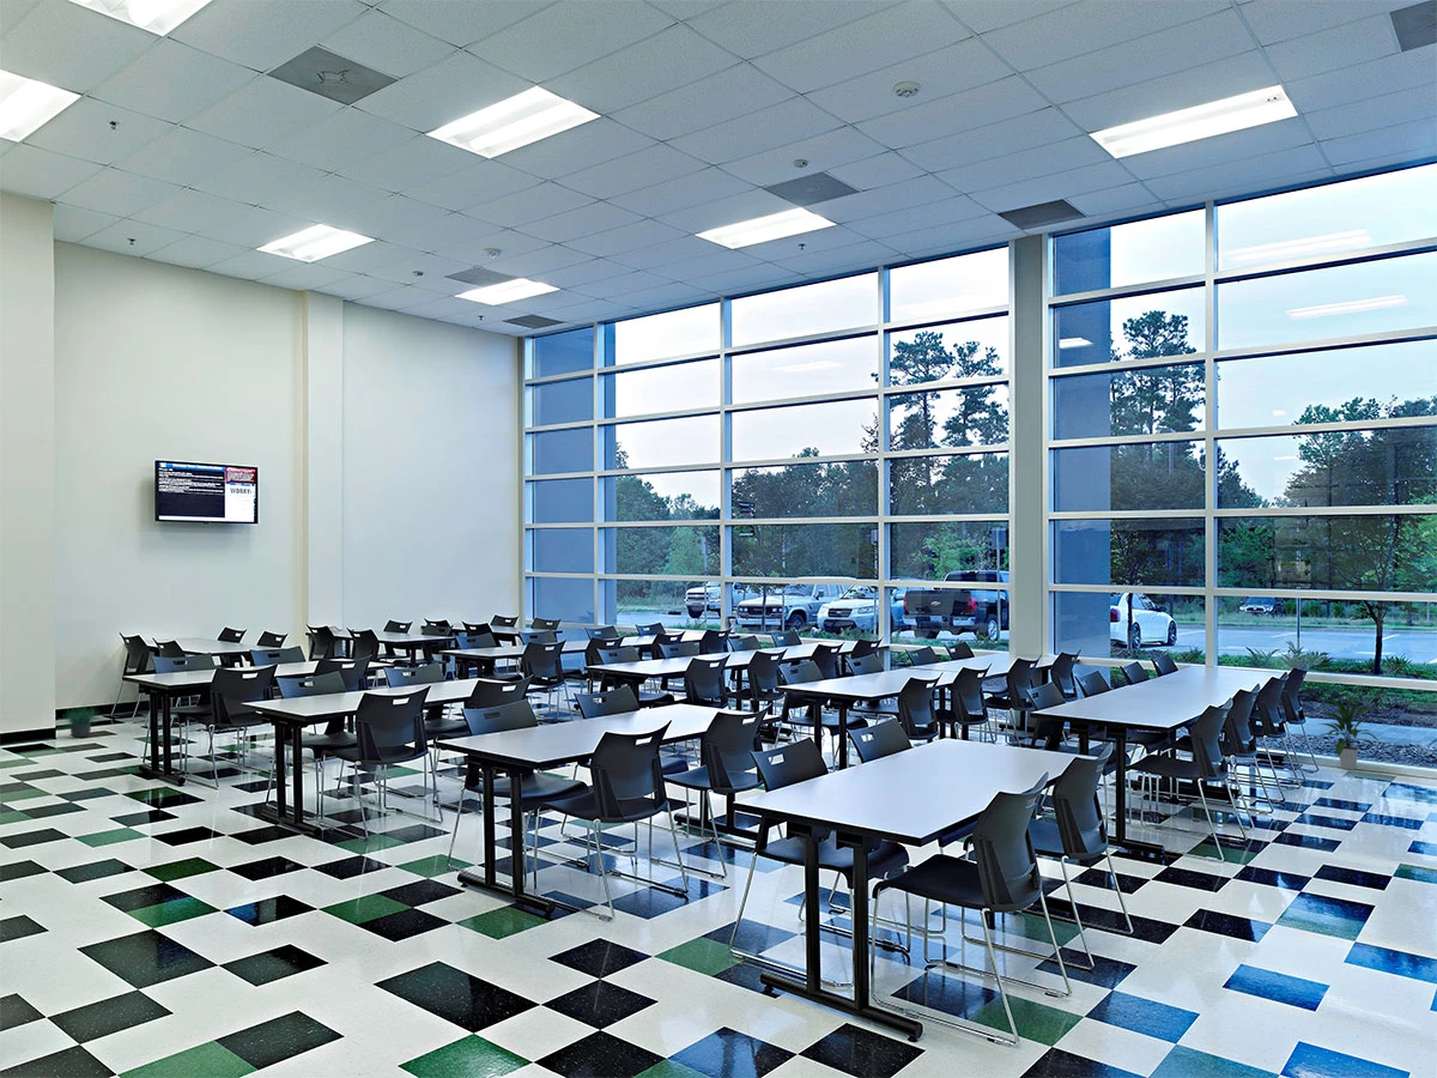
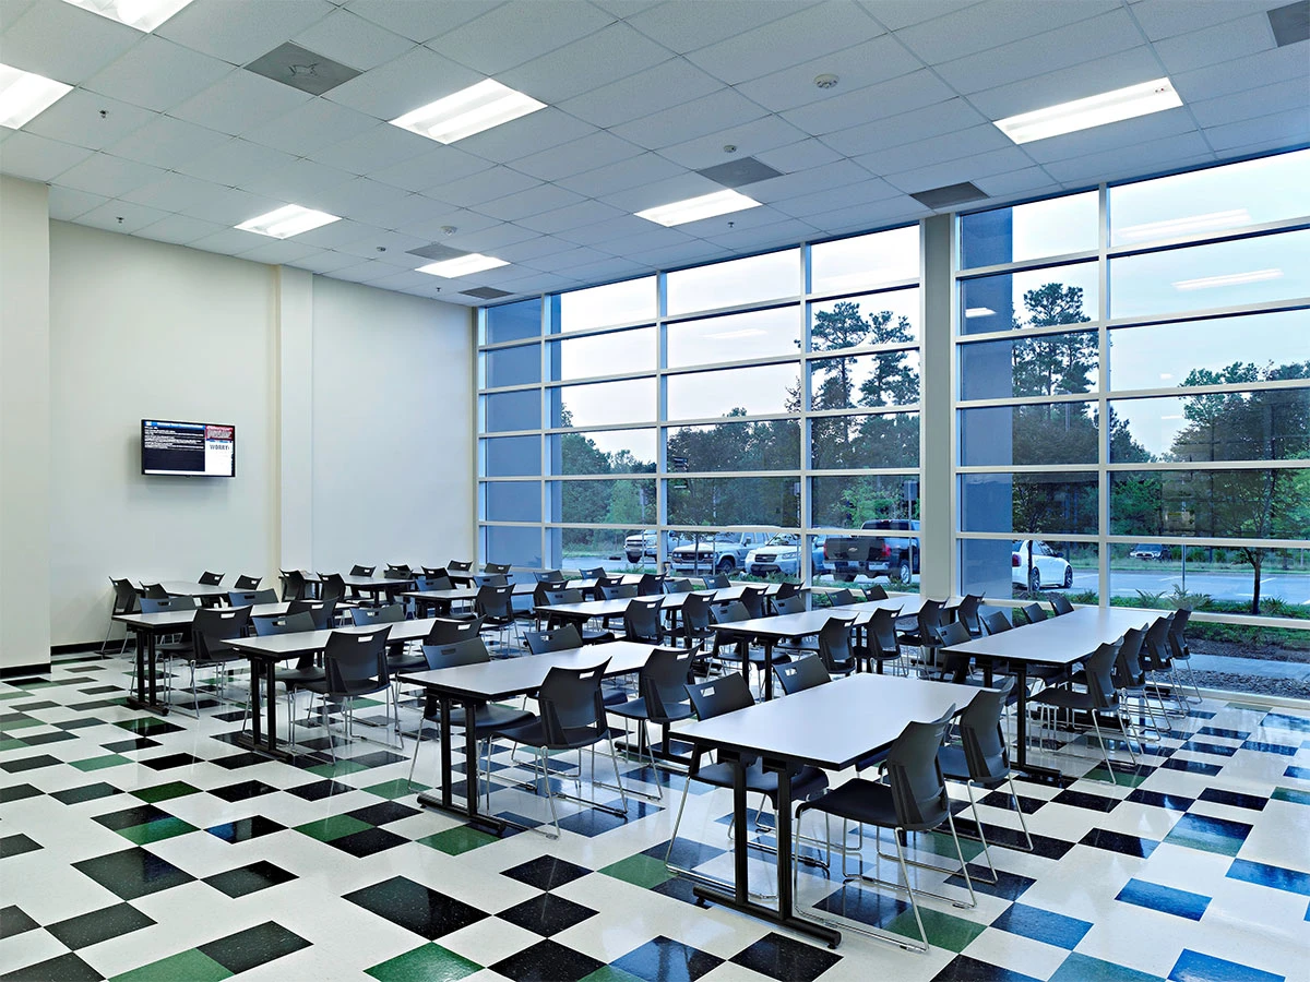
- potted plant (80, 716)
- indoor plant (1346, 729)
